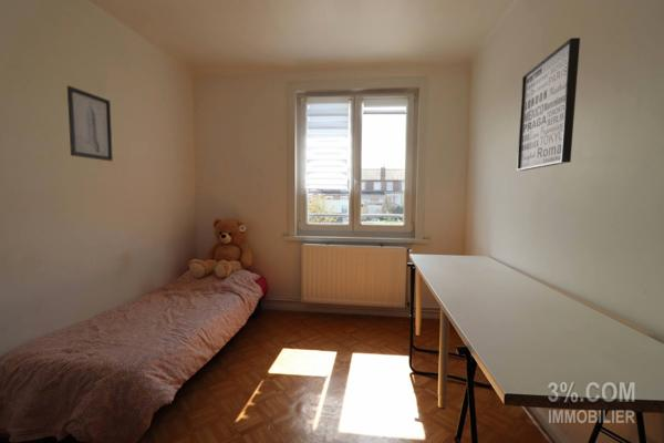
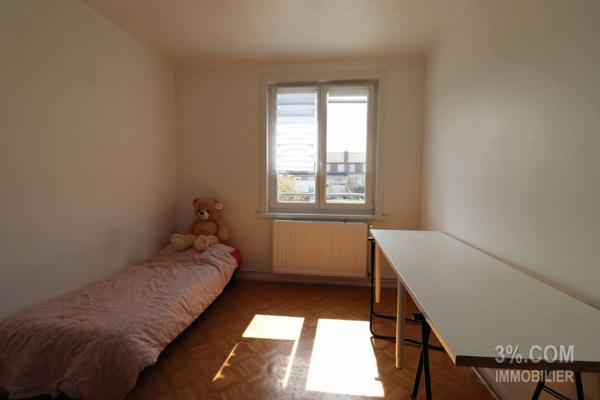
- wall art (91, 126)
- wall art (543, 114)
